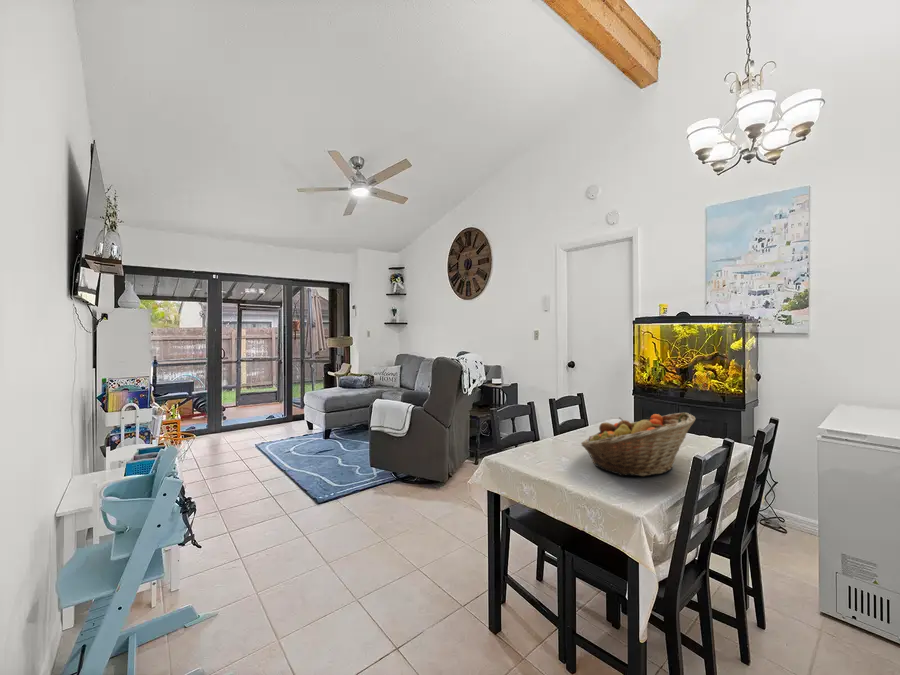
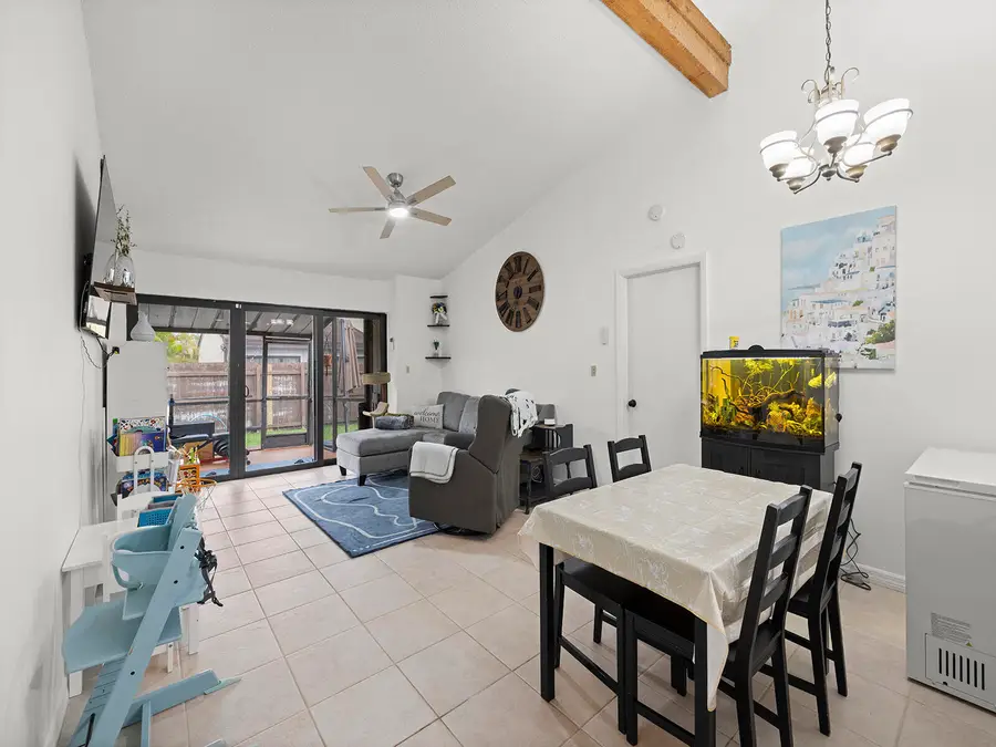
- fruit basket (637, 438)
